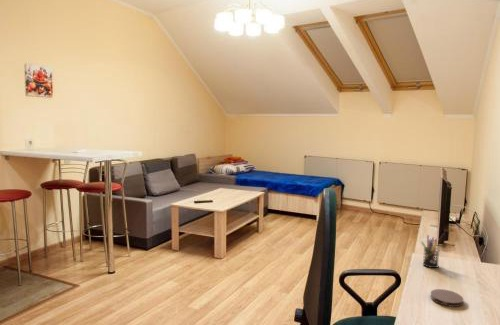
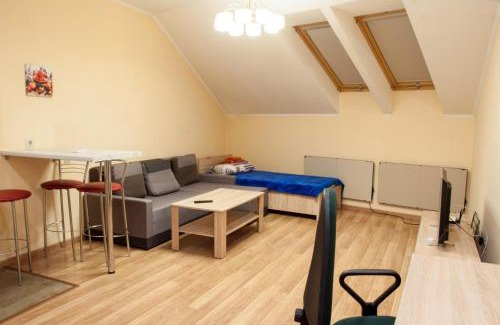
- pen holder (429, 251)
- coaster (446, 297)
